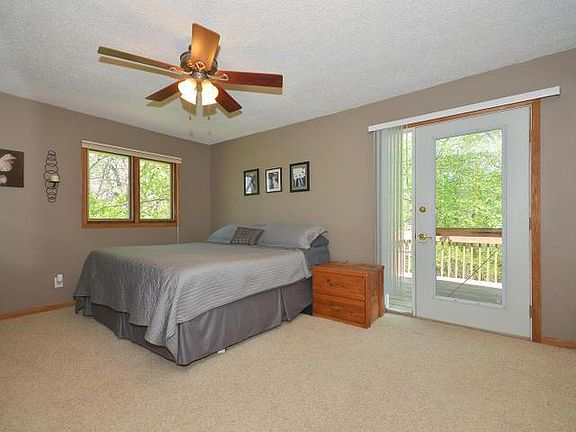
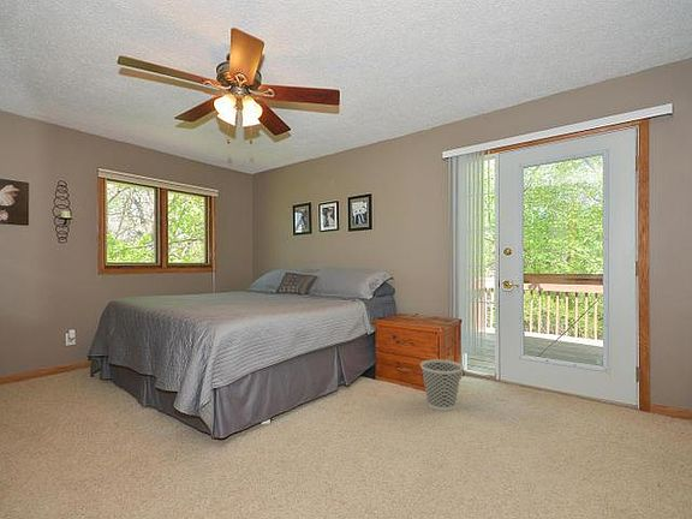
+ wastebasket (441, 384)
